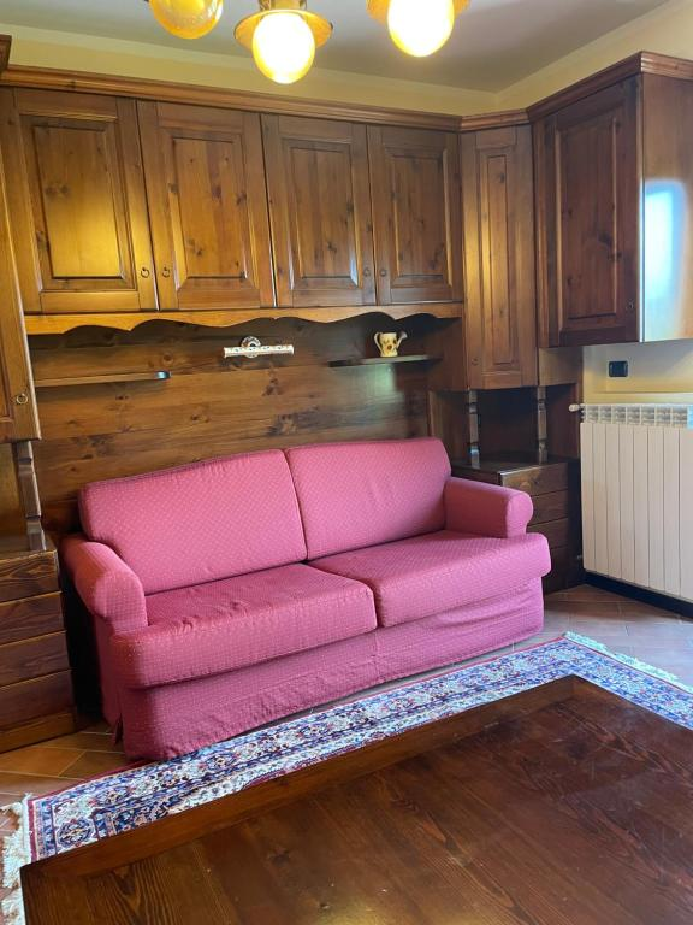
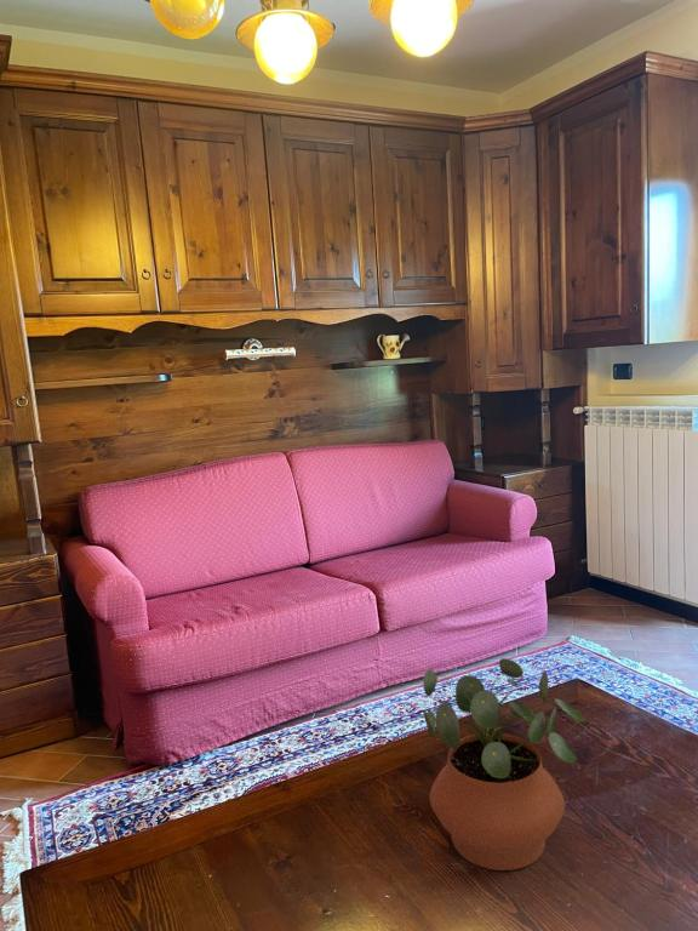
+ potted plant (509, 753)
